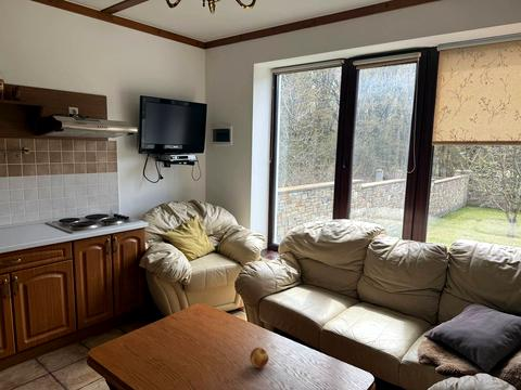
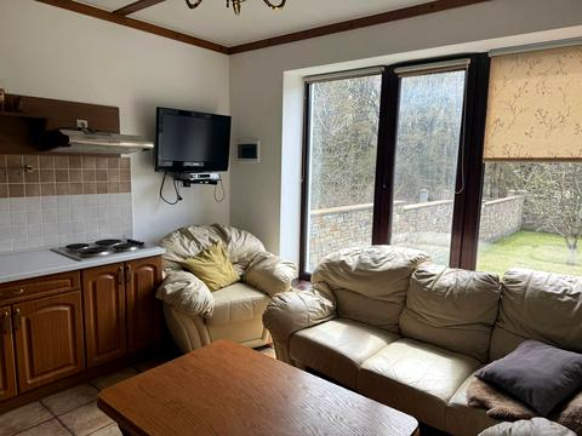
- fruit (258, 358)
